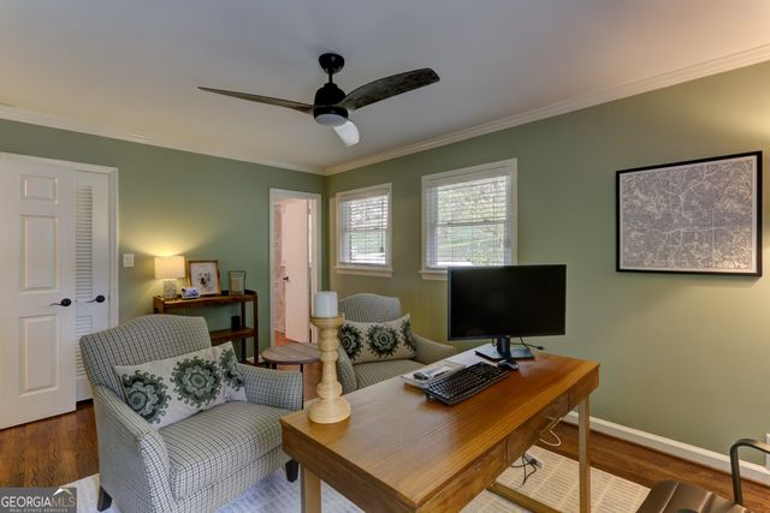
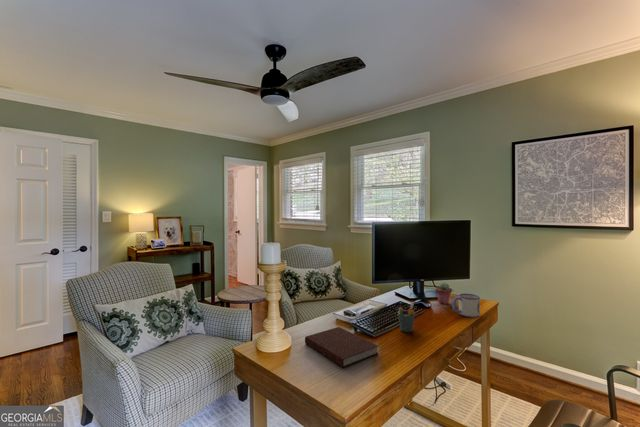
+ mug (465, 305)
+ notebook (340, 344)
+ potted succulent (443, 292)
+ pen holder (406, 316)
